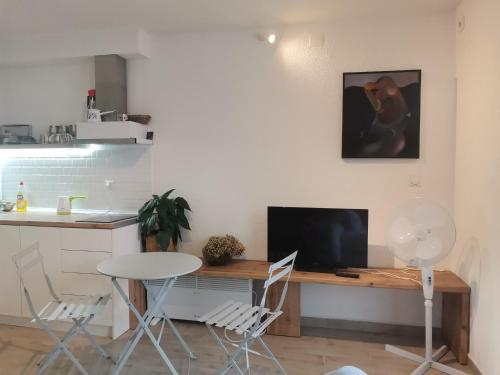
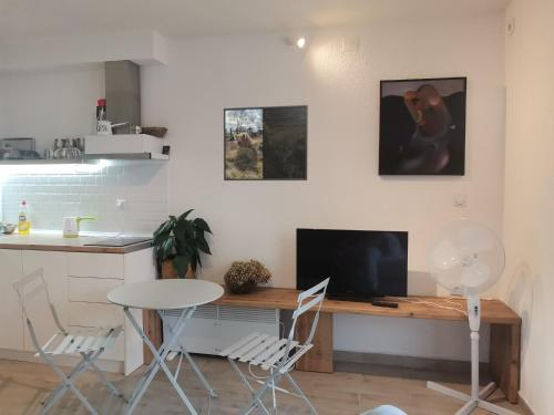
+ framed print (264, 144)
